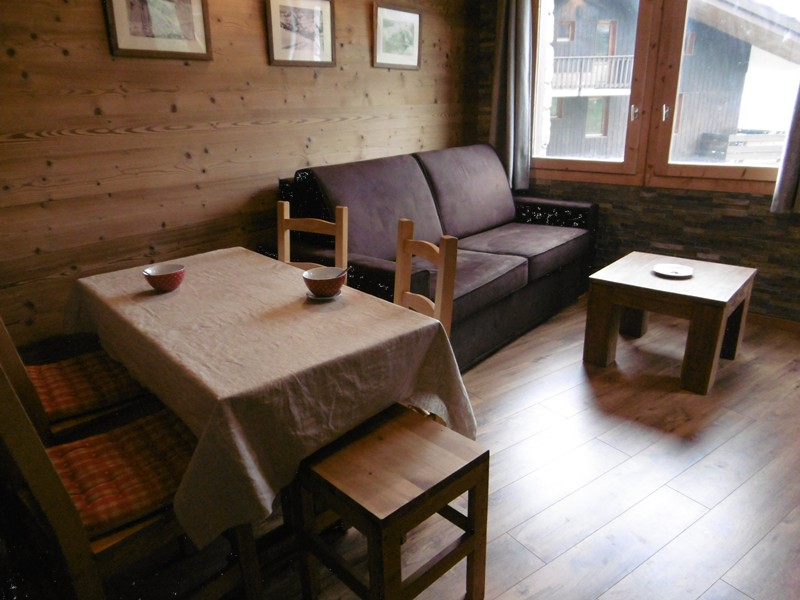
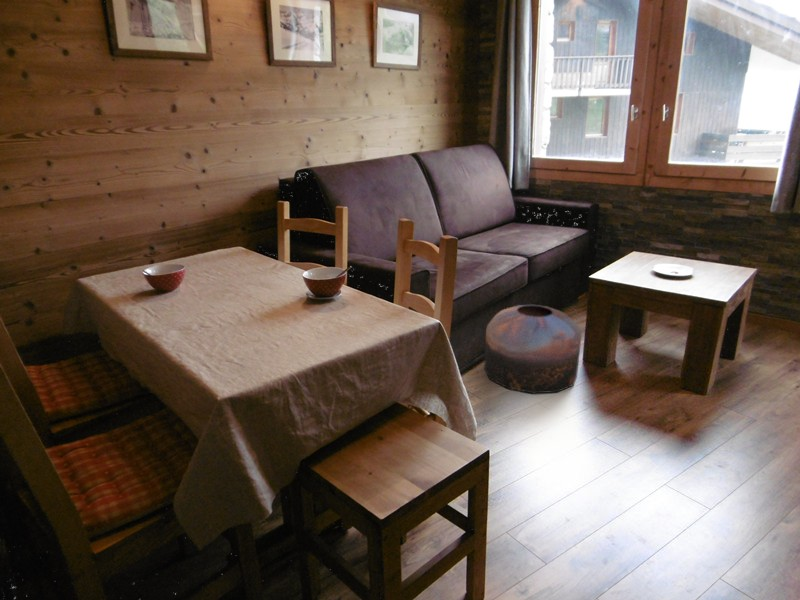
+ pouf (532, 342)
